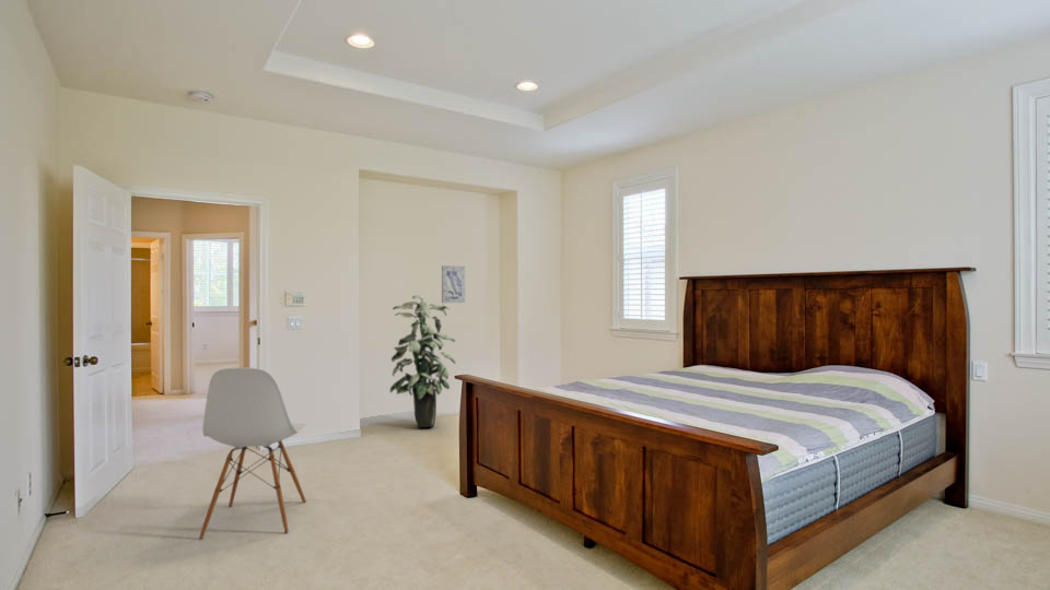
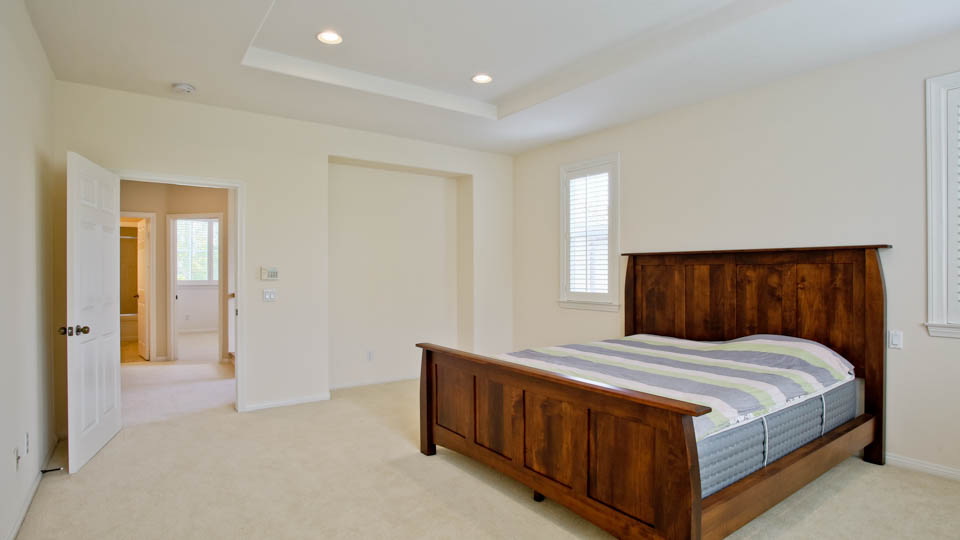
- wall art (453, 284)
- chair (256, 439)
- indoor plant (421, 361)
